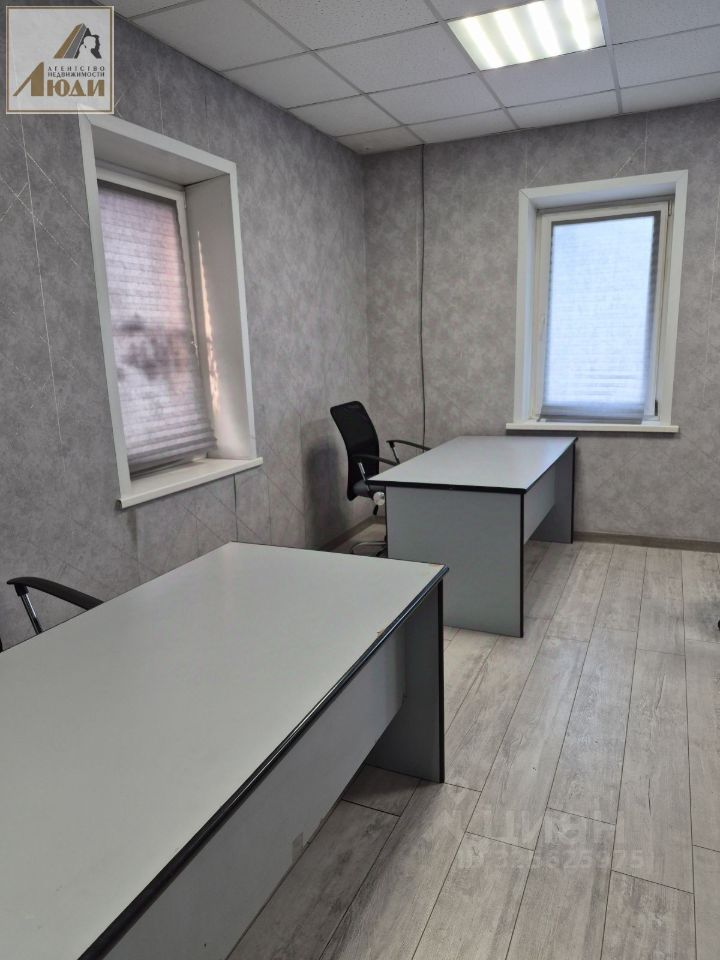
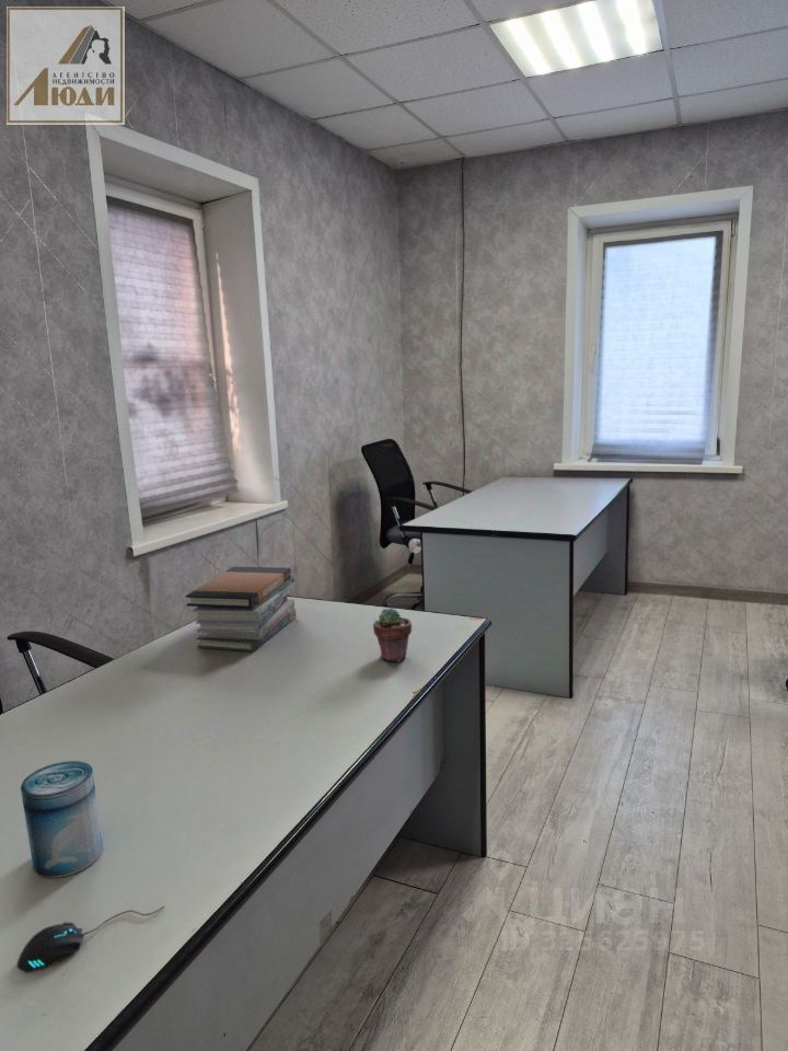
+ beverage can (62, 817)
+ mouse (91, 931)
+ potted succulent (392, 632)
+ book stack (244, 607)
